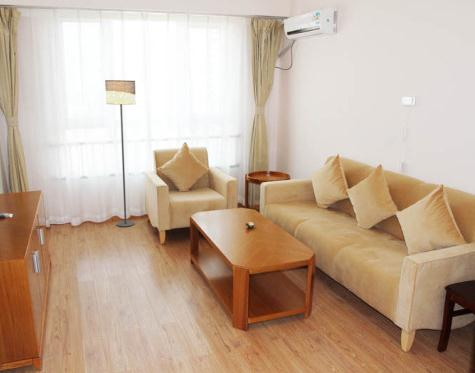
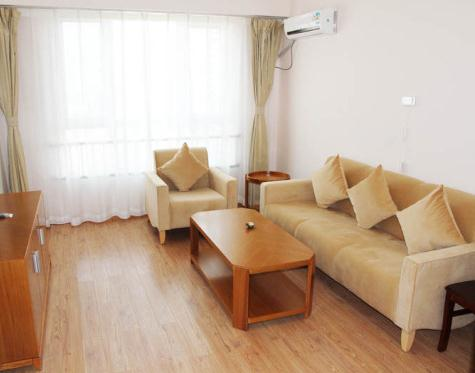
- floor lamp (123, 154)
